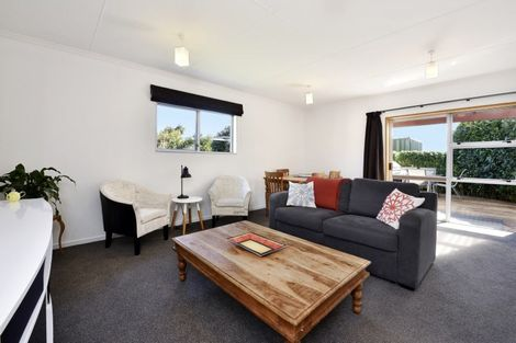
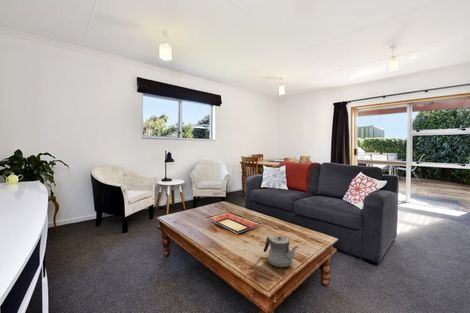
+ teapot (280, 249)
